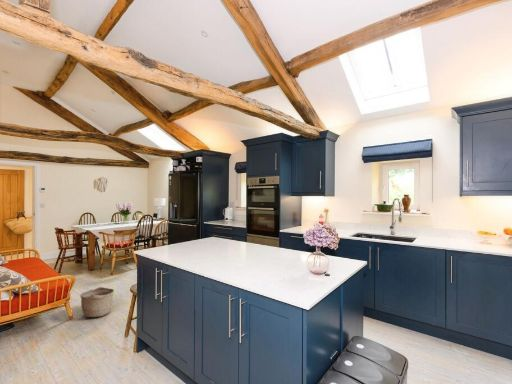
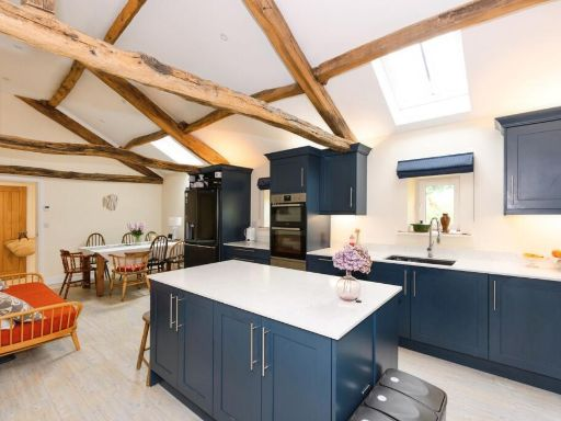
- basket (97, 301)
